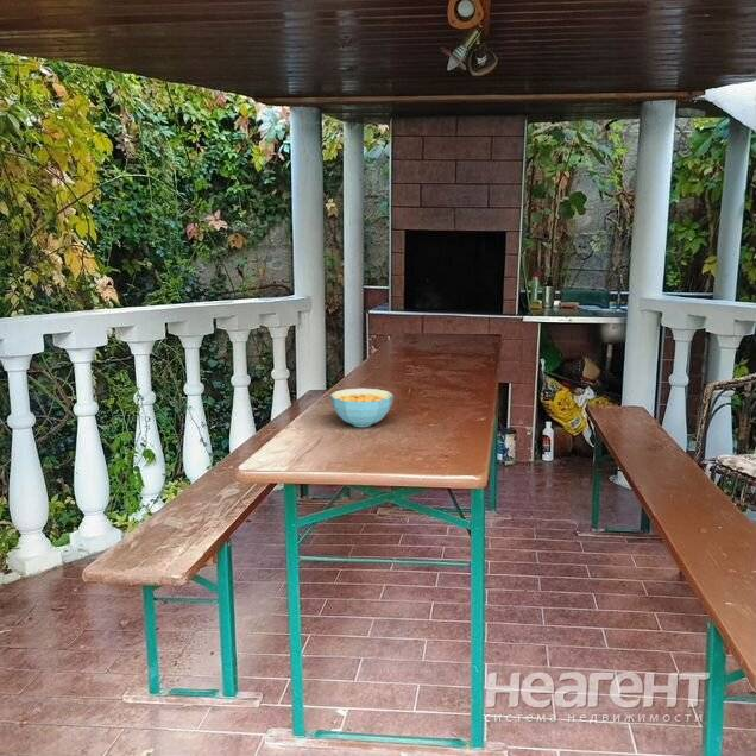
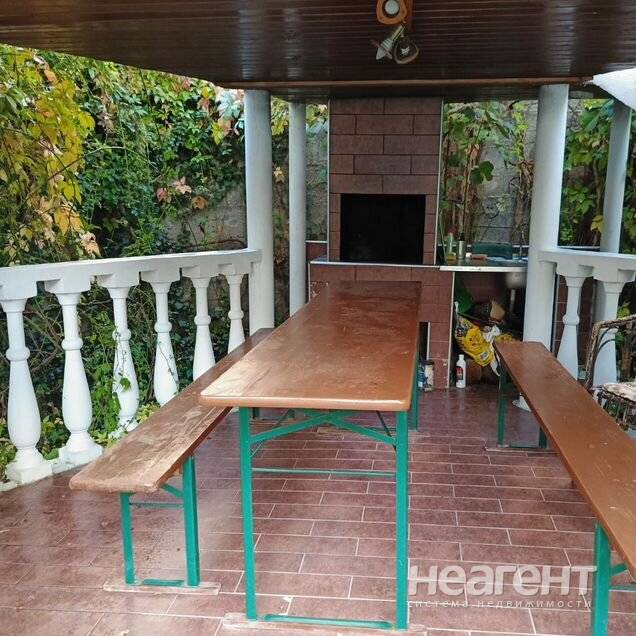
- cereal bowl (361, 409)
